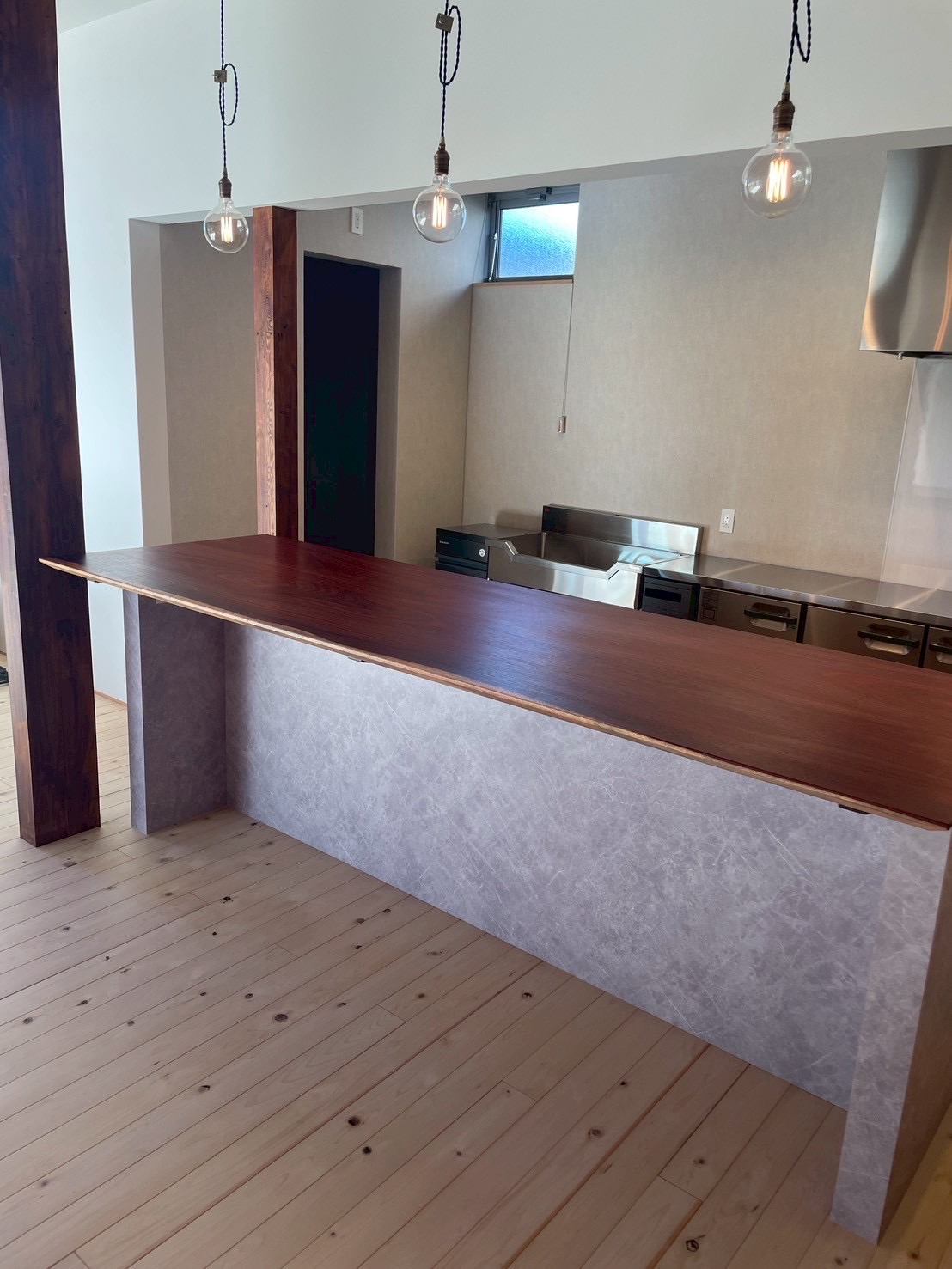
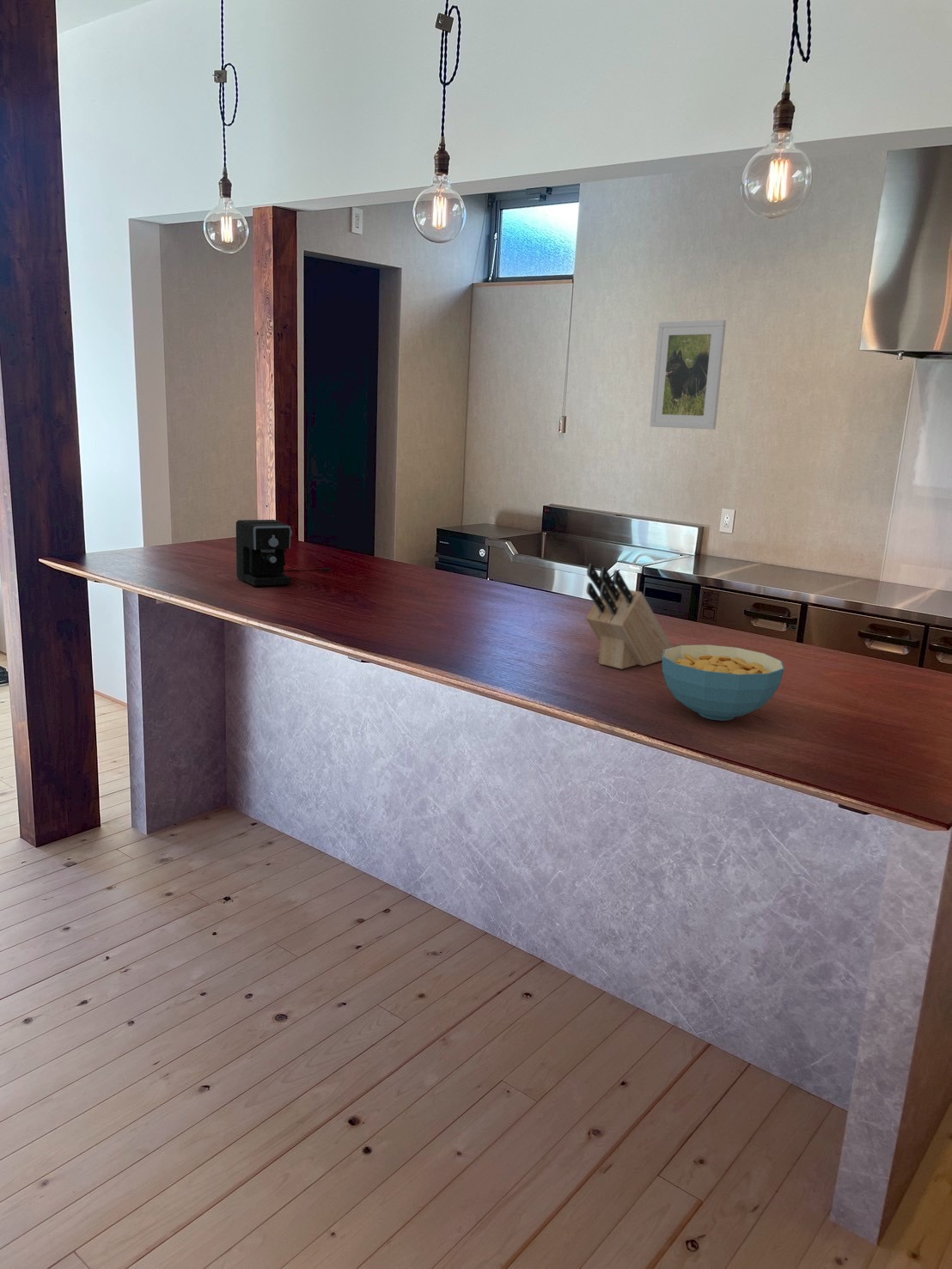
+ knife block (629, 613)
+ coffee maker (290, 547)
+ cereal bowl (719, 686)
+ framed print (687, 375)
